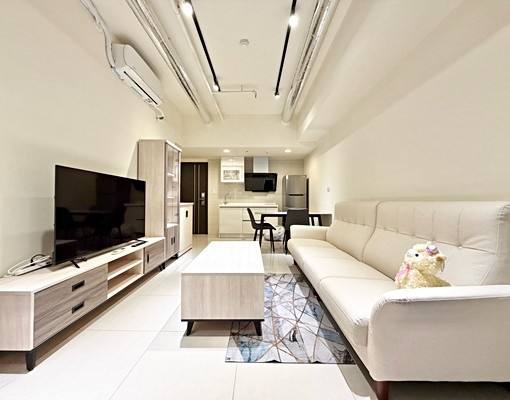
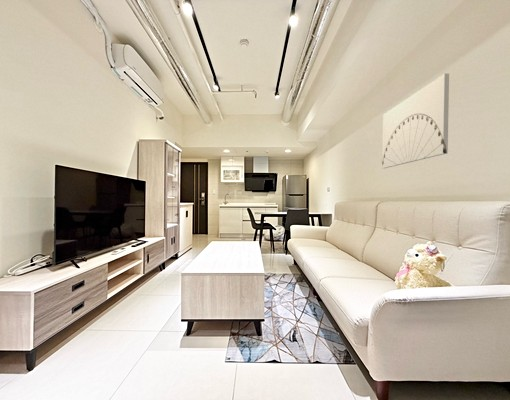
+ wall art (409, 130)
